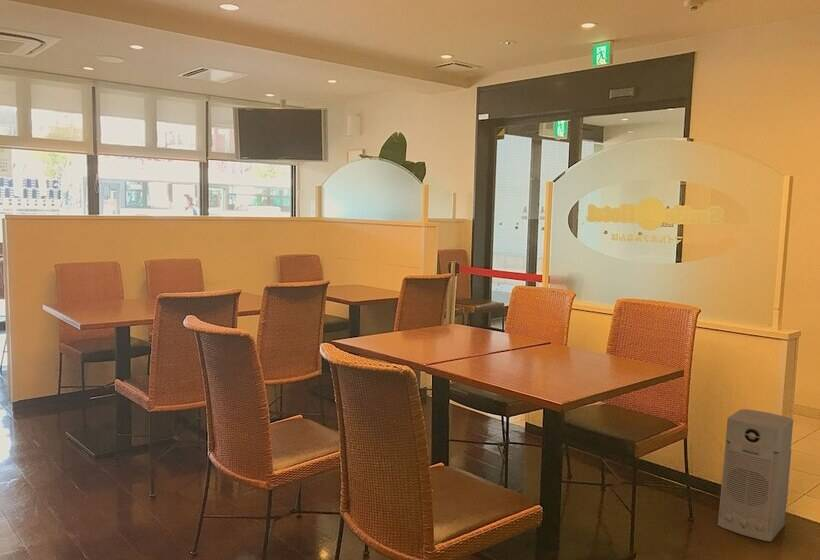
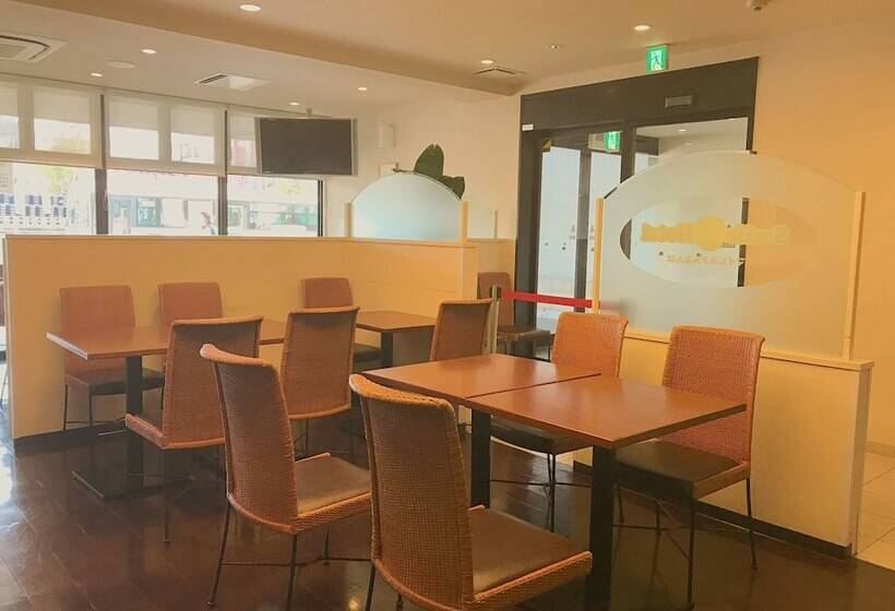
- air purifier (756, 471)
